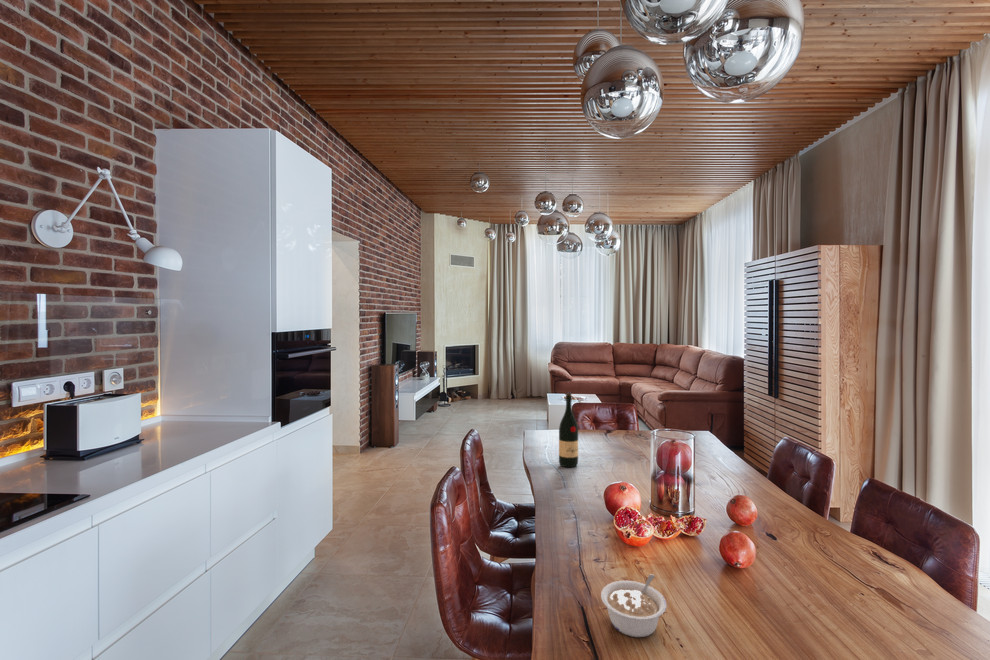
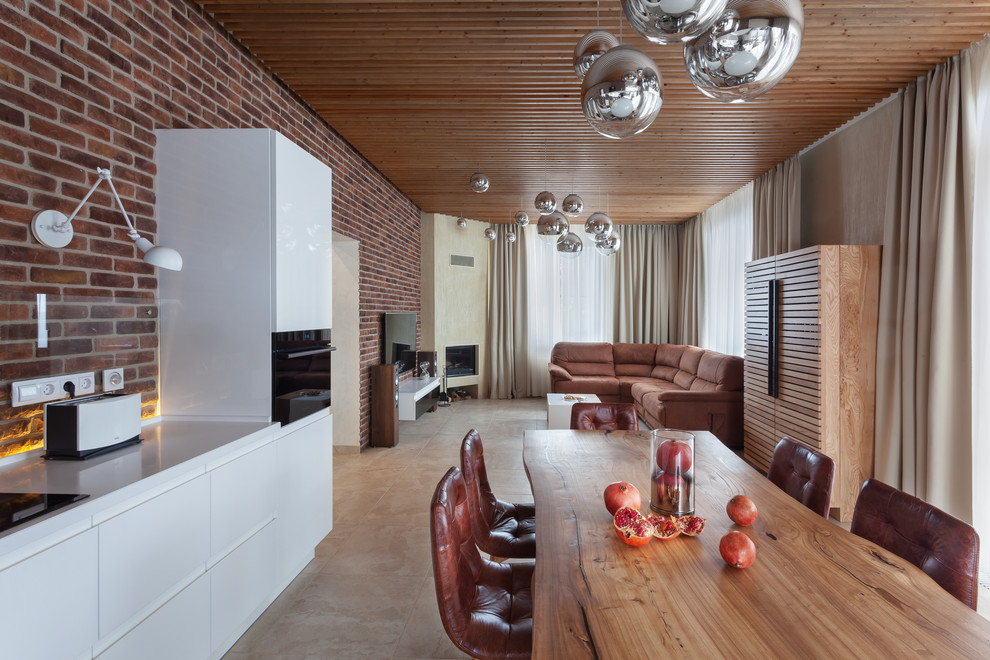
- wine bottle (568, 428)
- legume (632, 606)
